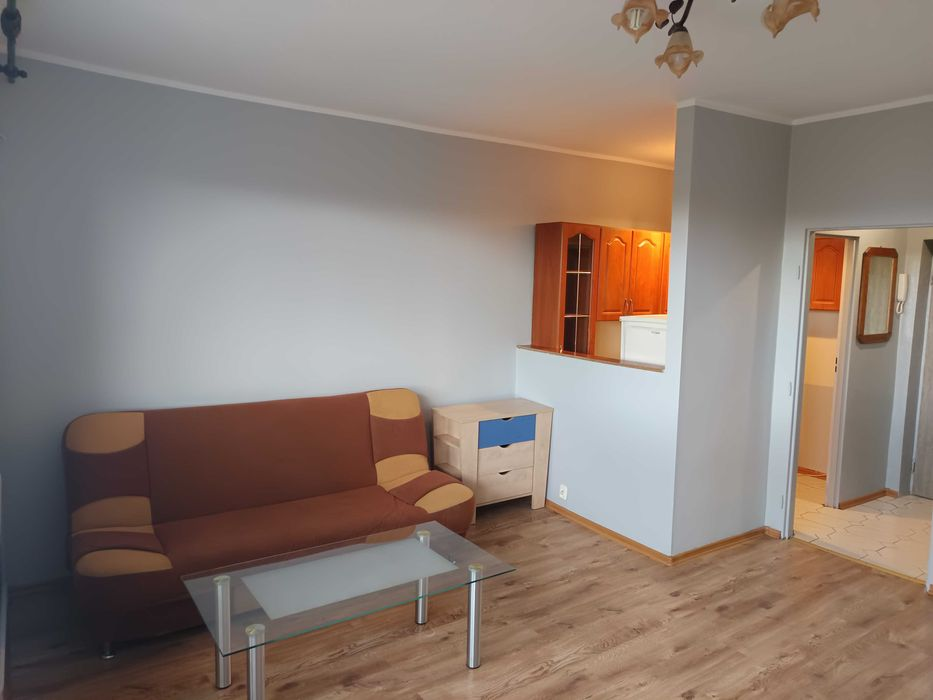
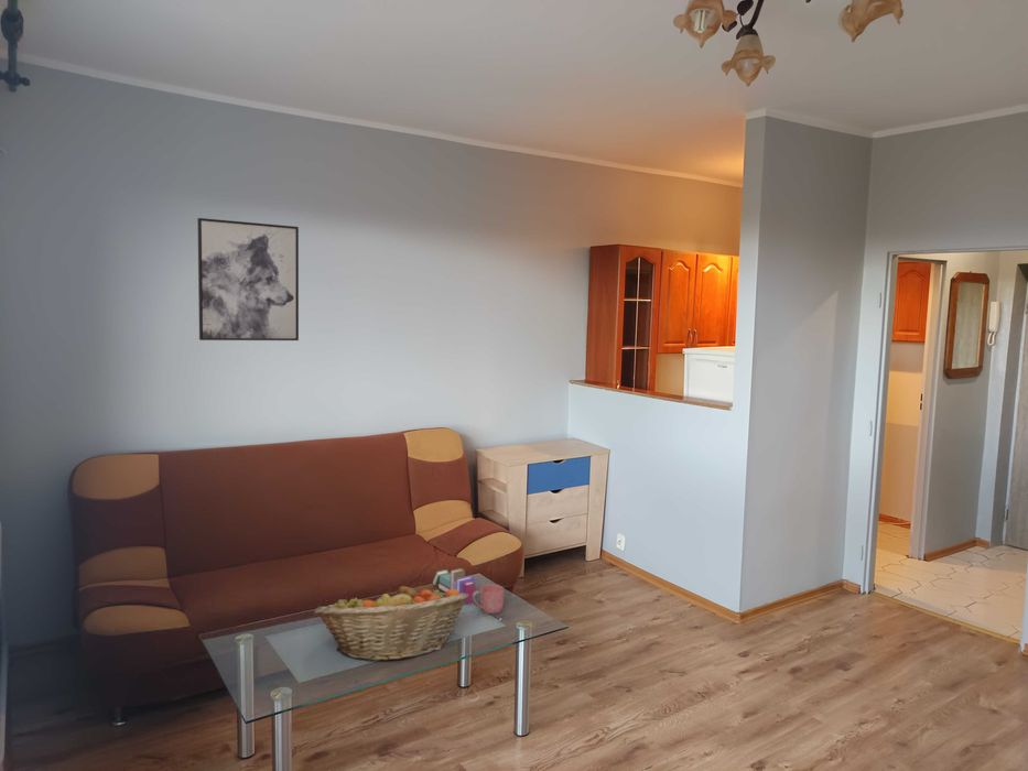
+ wall art (249, 281)
+ book (453, 580)
+ fruit basket (392, 615)
+ mug (487, 599)
